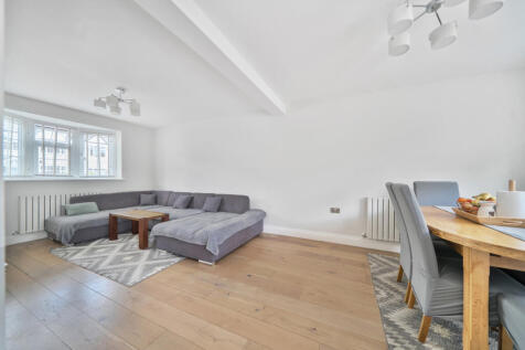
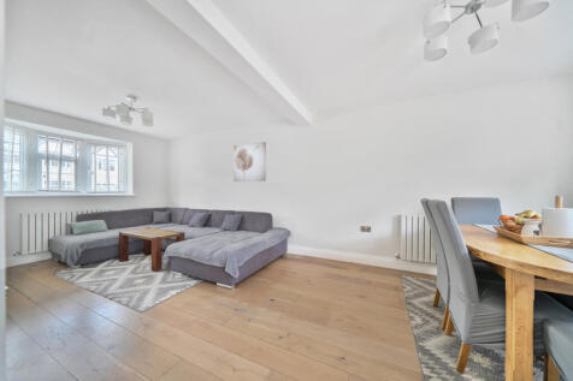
+ wall art (249, 162)
